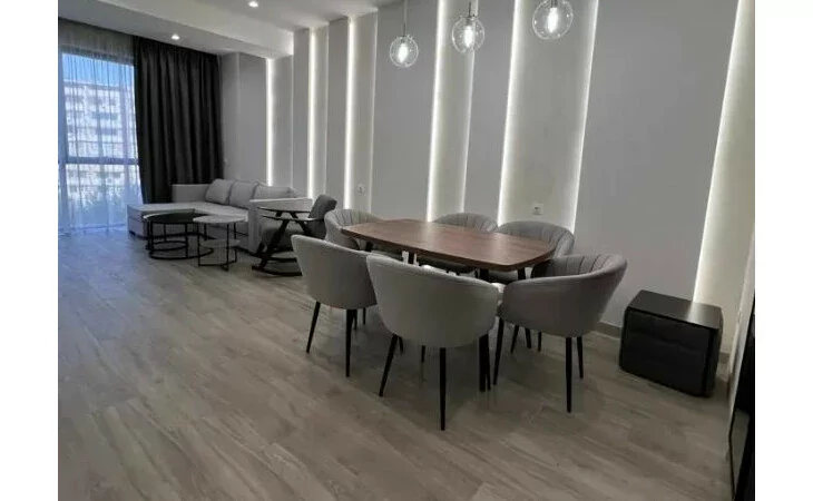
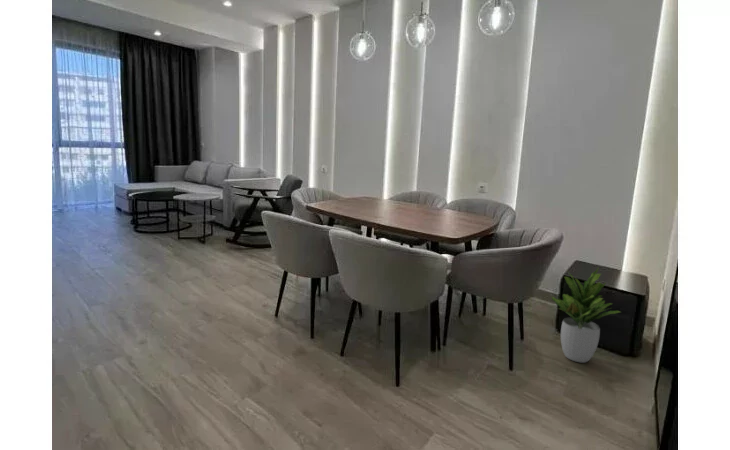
+ potted plant (580, 312)
